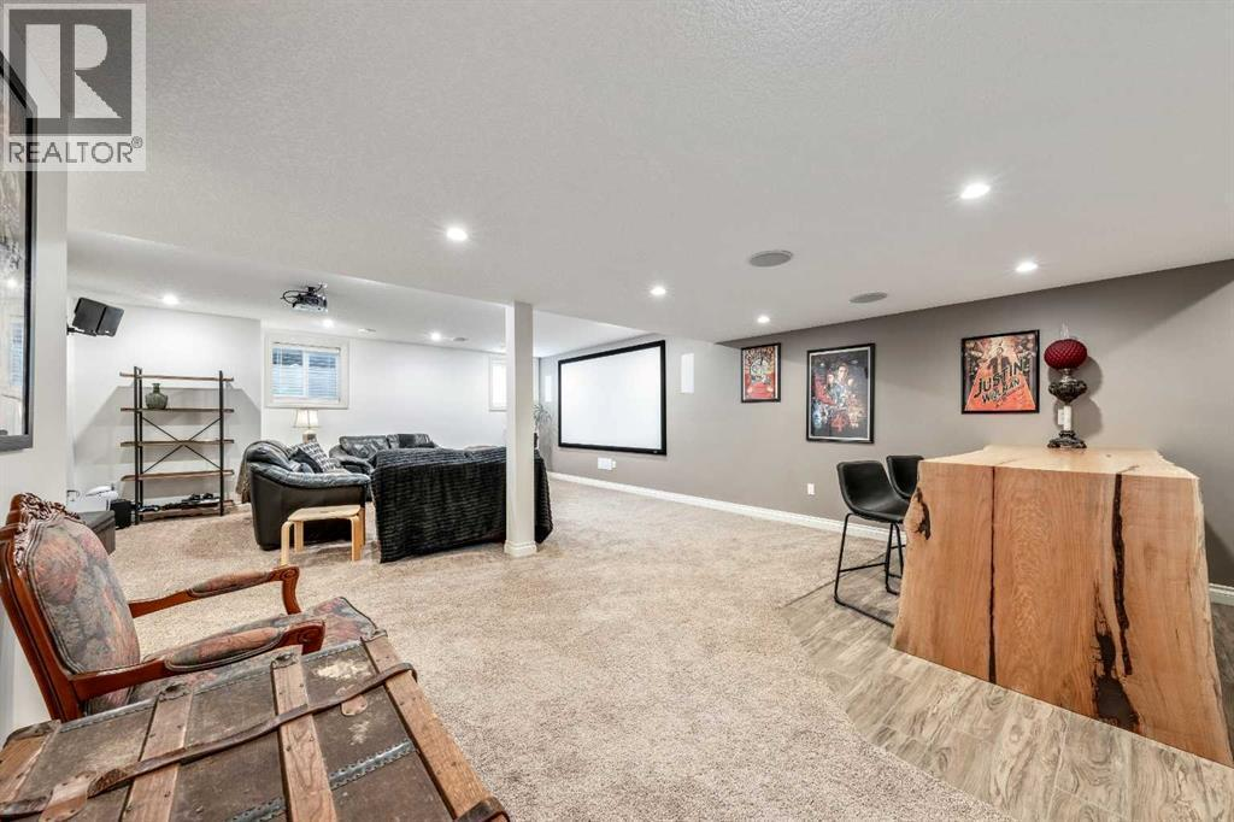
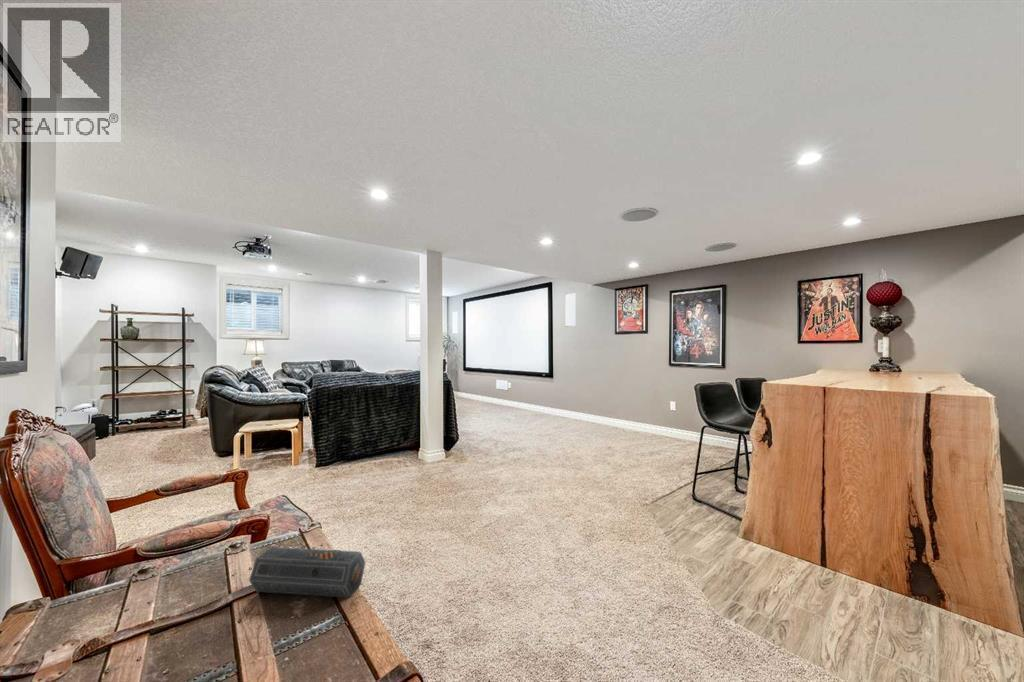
+ speaker (309, 571)
